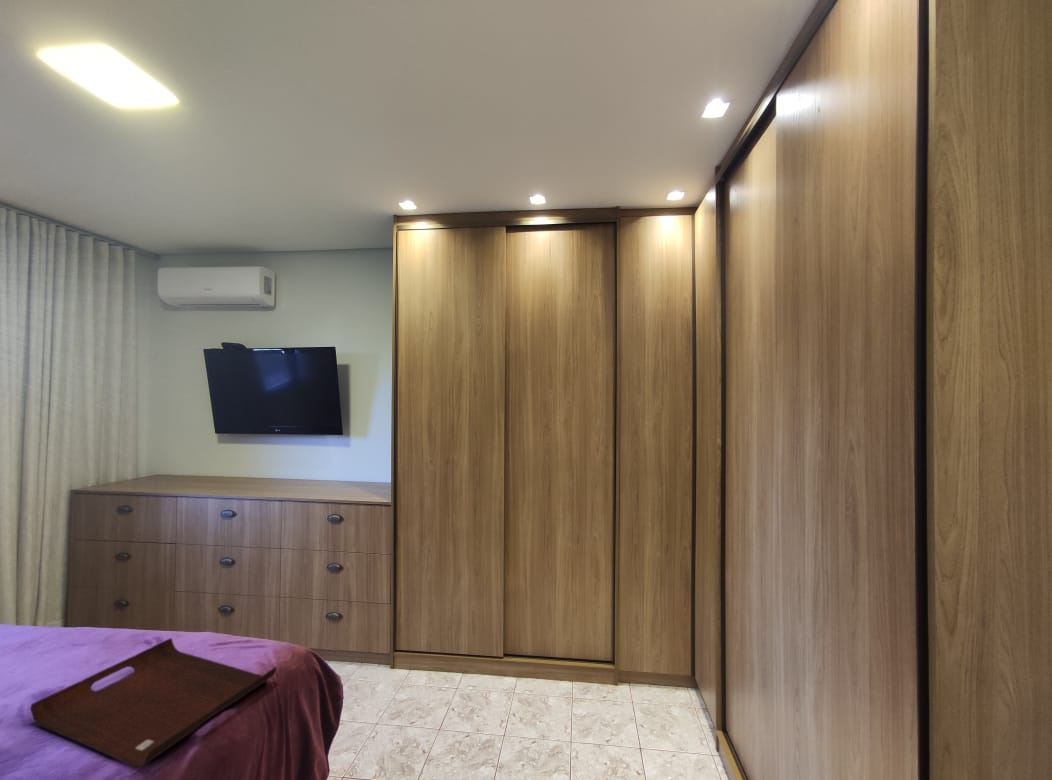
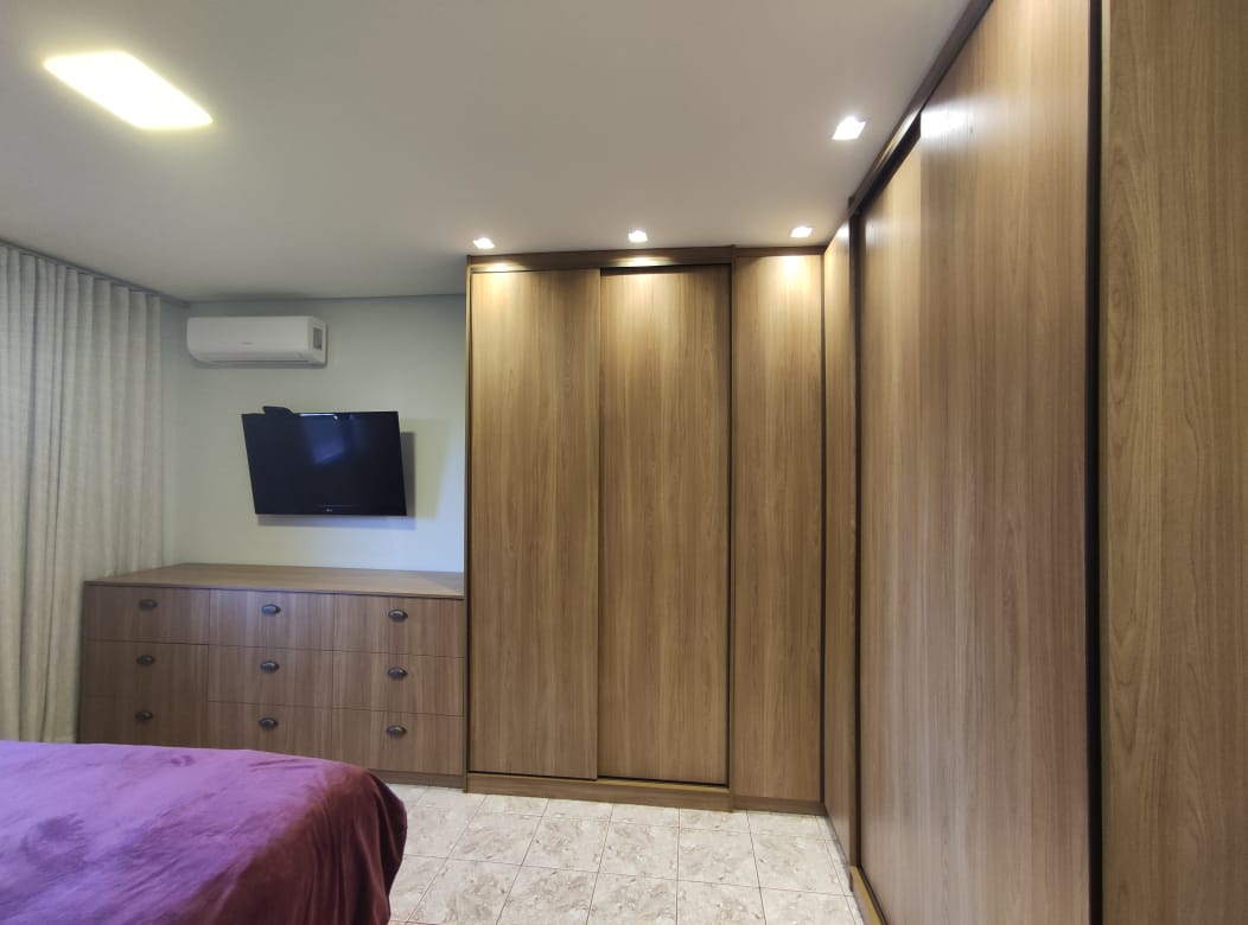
- serving tray (161, 692)
